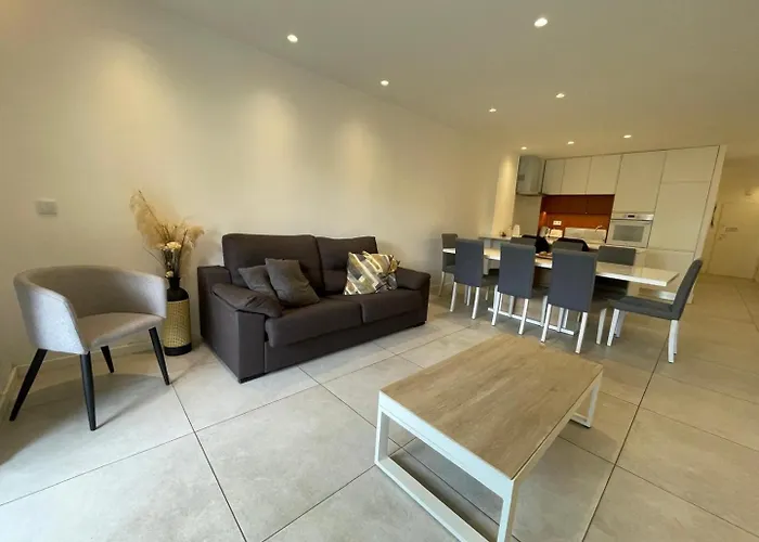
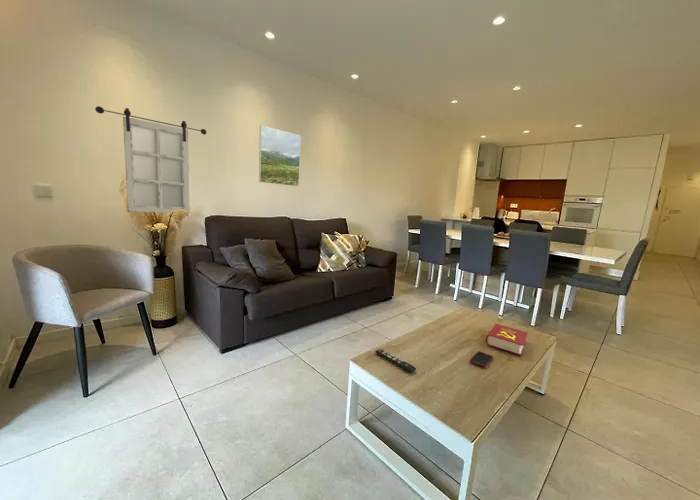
+ remote control (394, 360)
+ home mirror (158, 165)
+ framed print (280, 158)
+ cell phone (481, 359)
+ book (507, 338)
